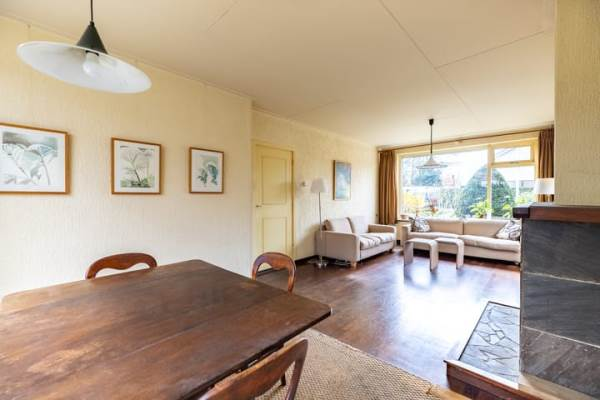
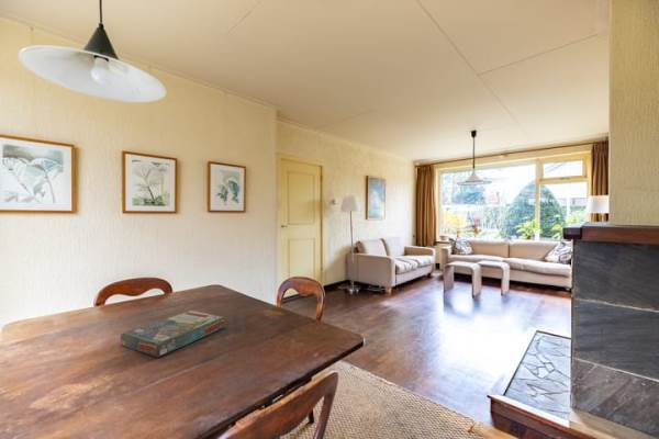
+ board game (177, 329)
